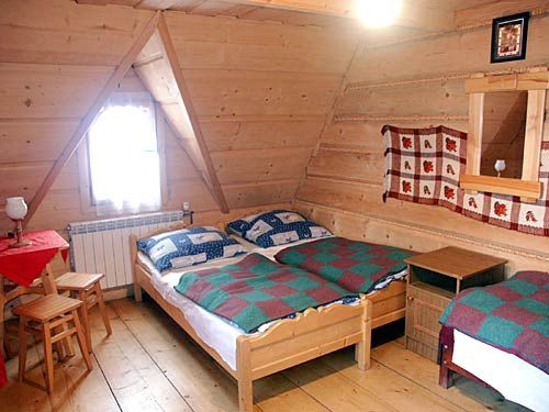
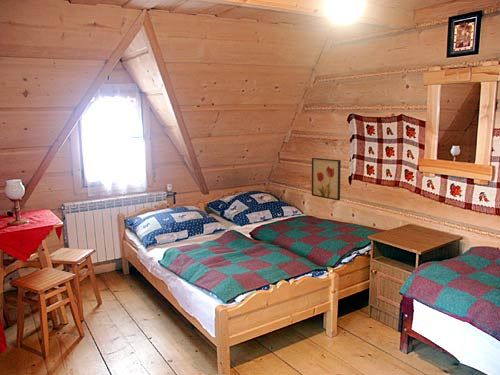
+ wall art (326, 178)
